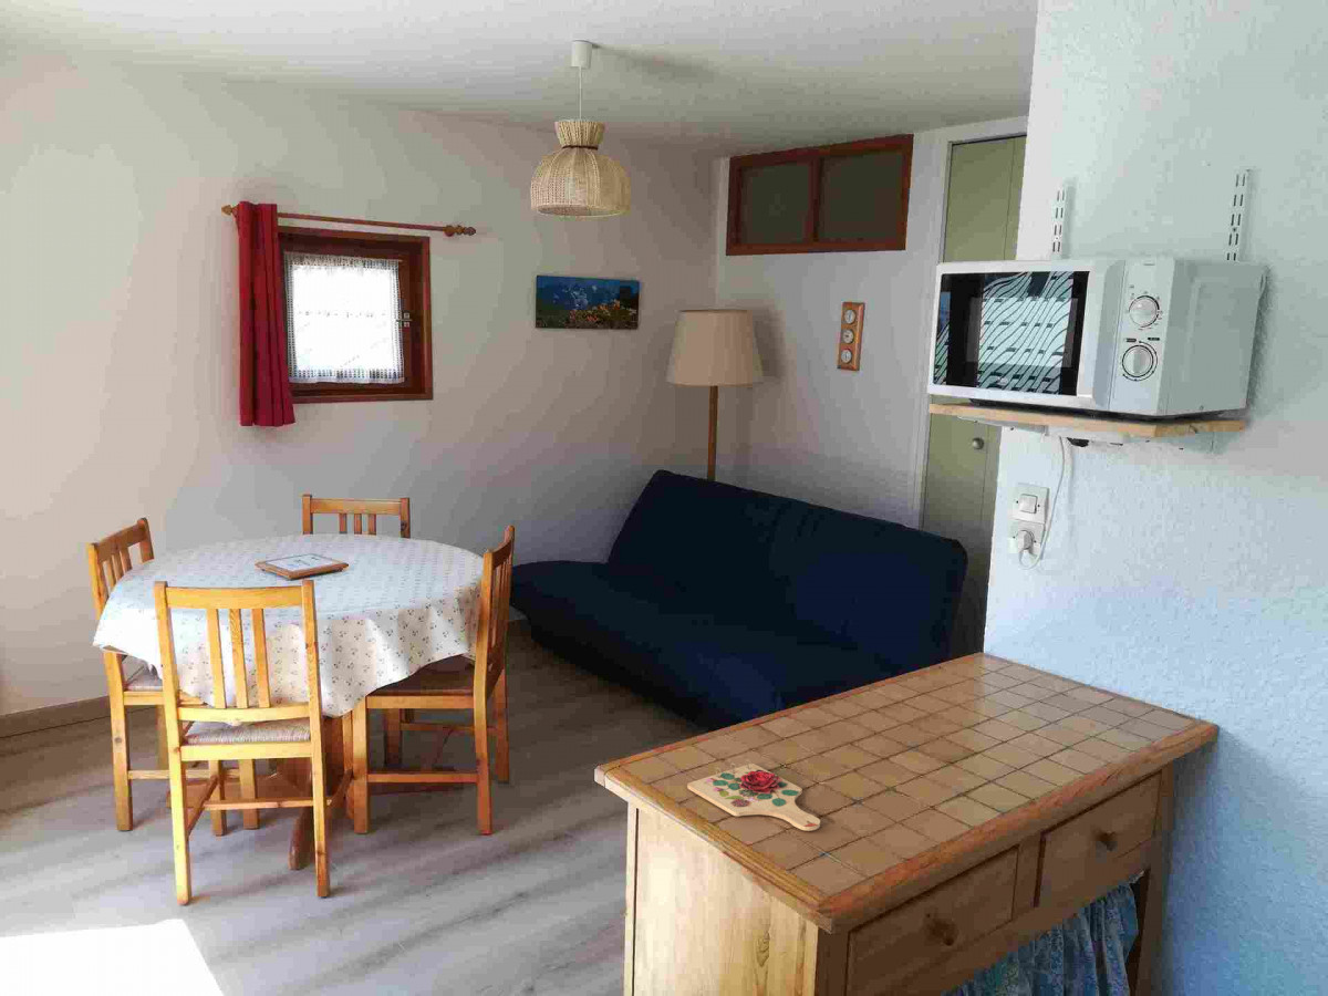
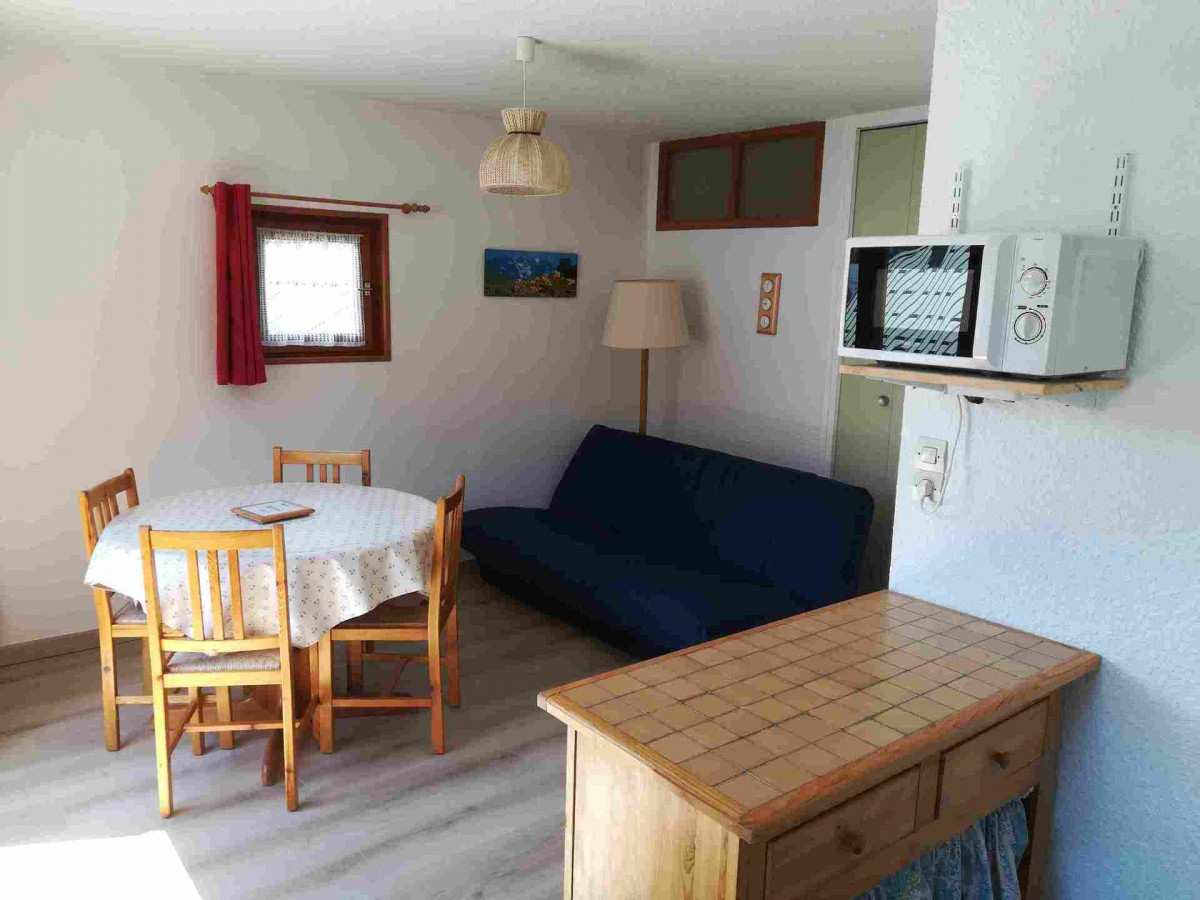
- cutting board (765, 793)
